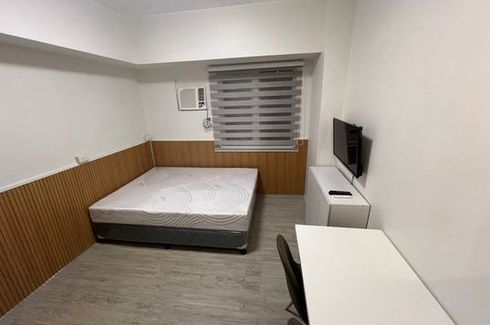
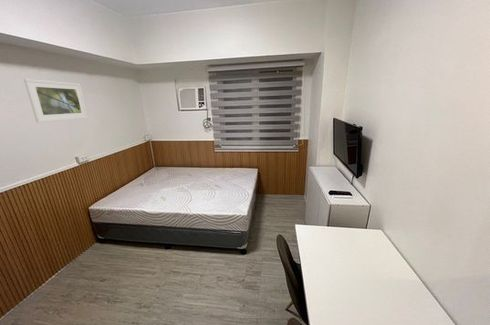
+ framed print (60, 101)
